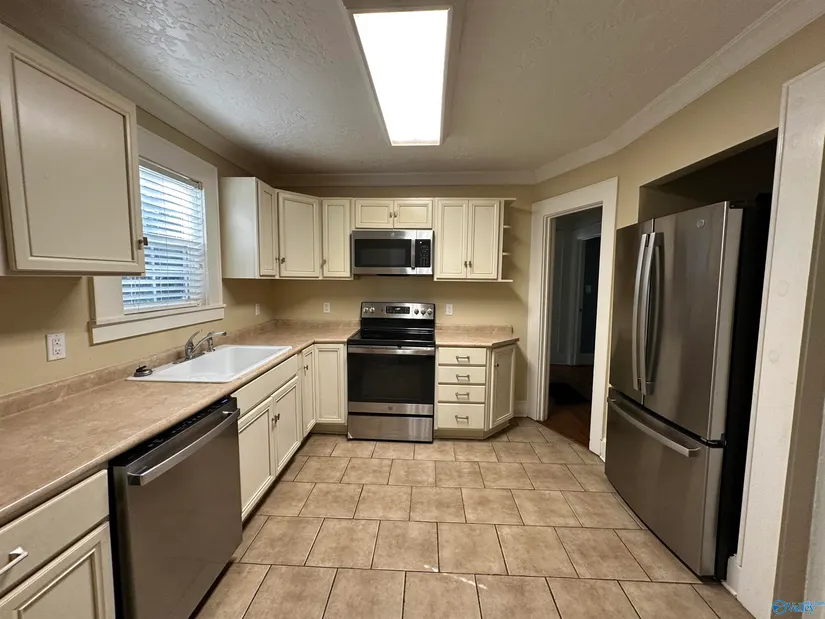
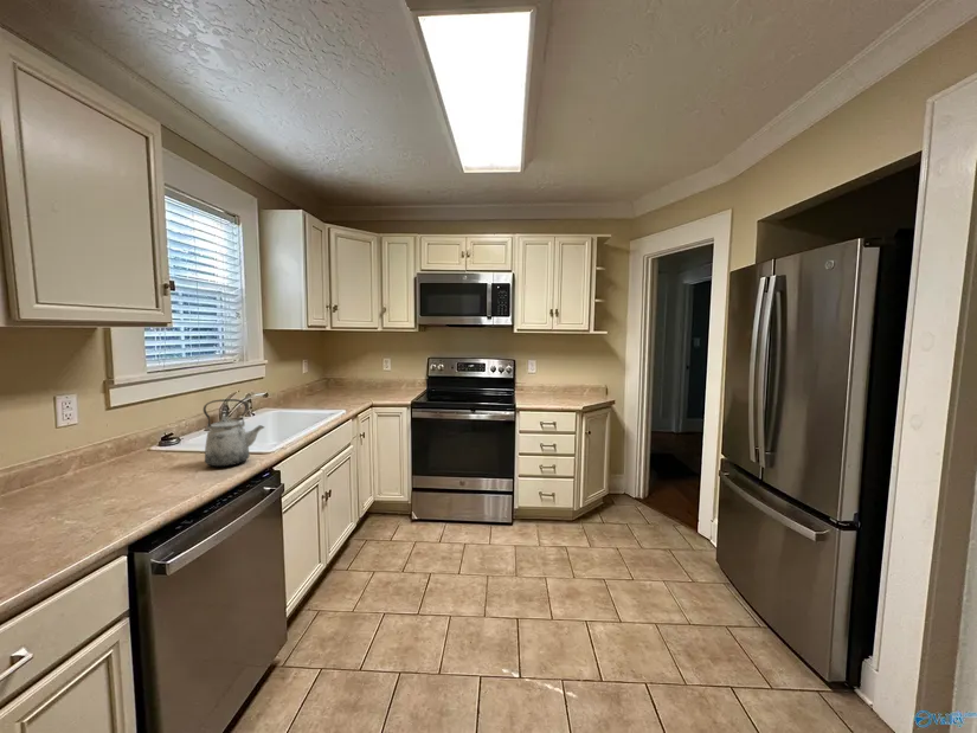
+ kettle (234, 430)
